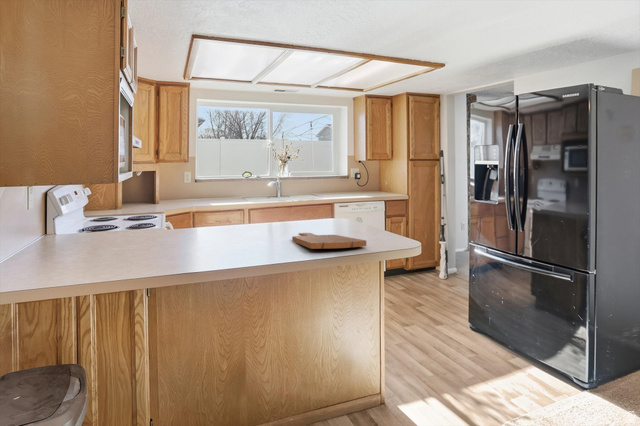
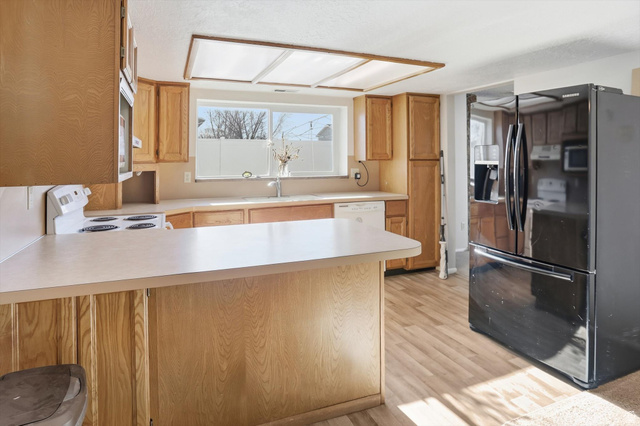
- cutting board (323, 240)
